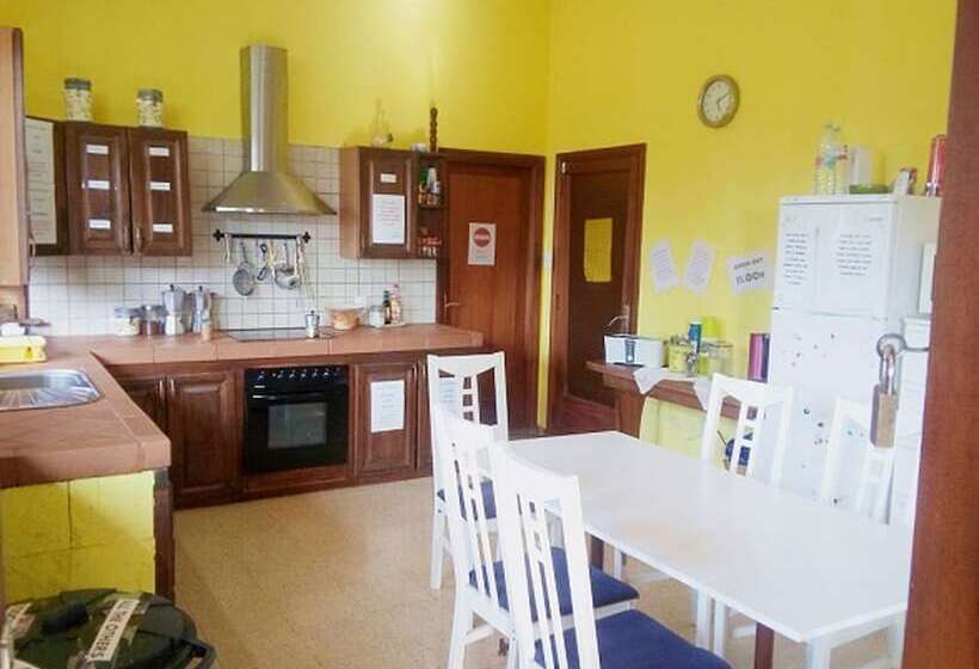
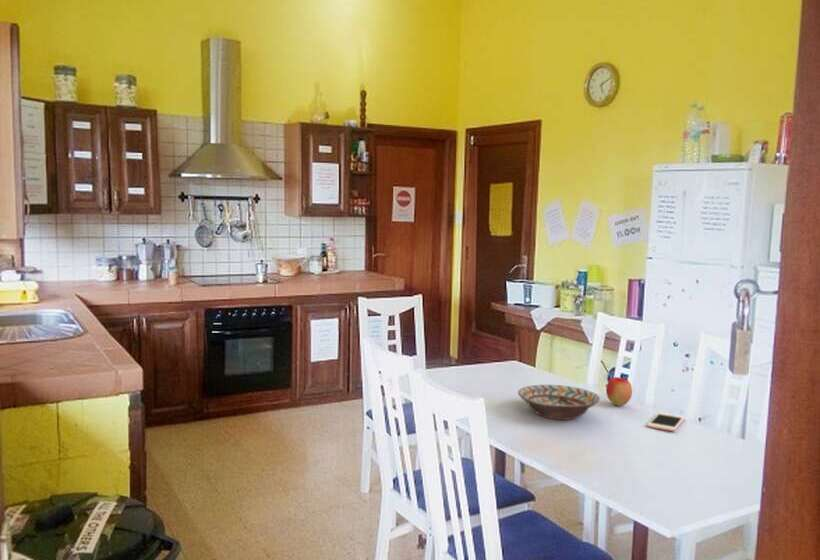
+ apple (619, 391)
+ cell phone (666, 421)
+ decorative bowl (557, 404)
